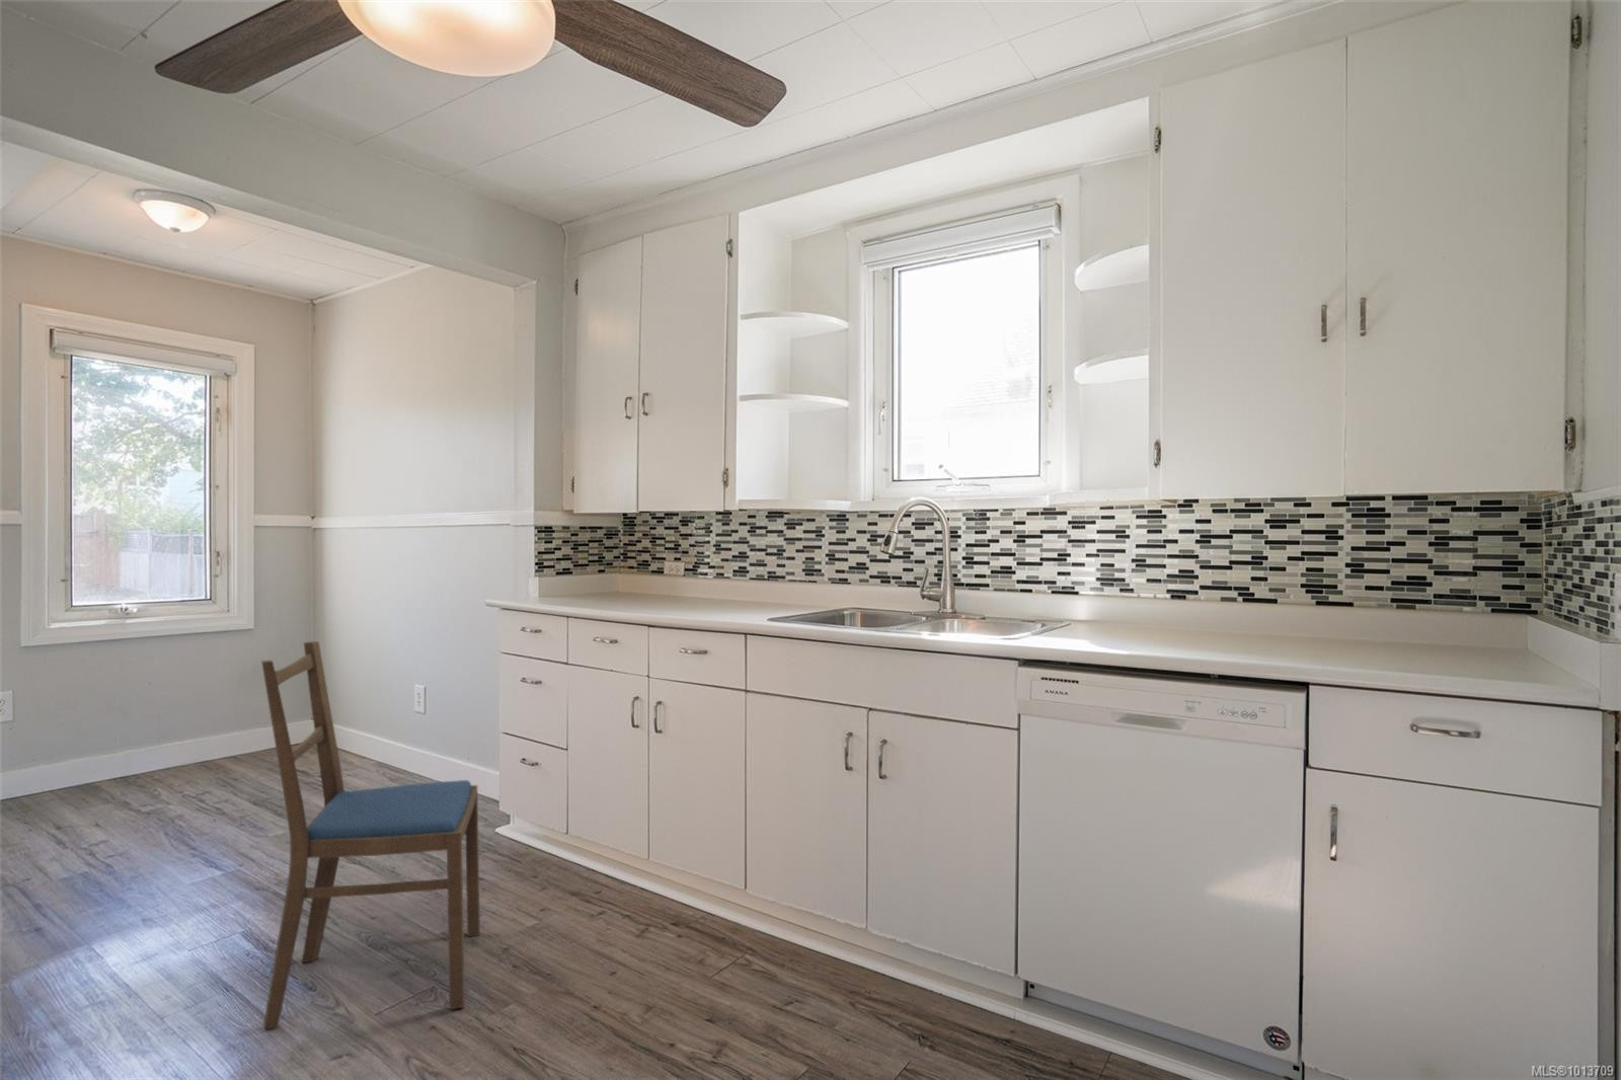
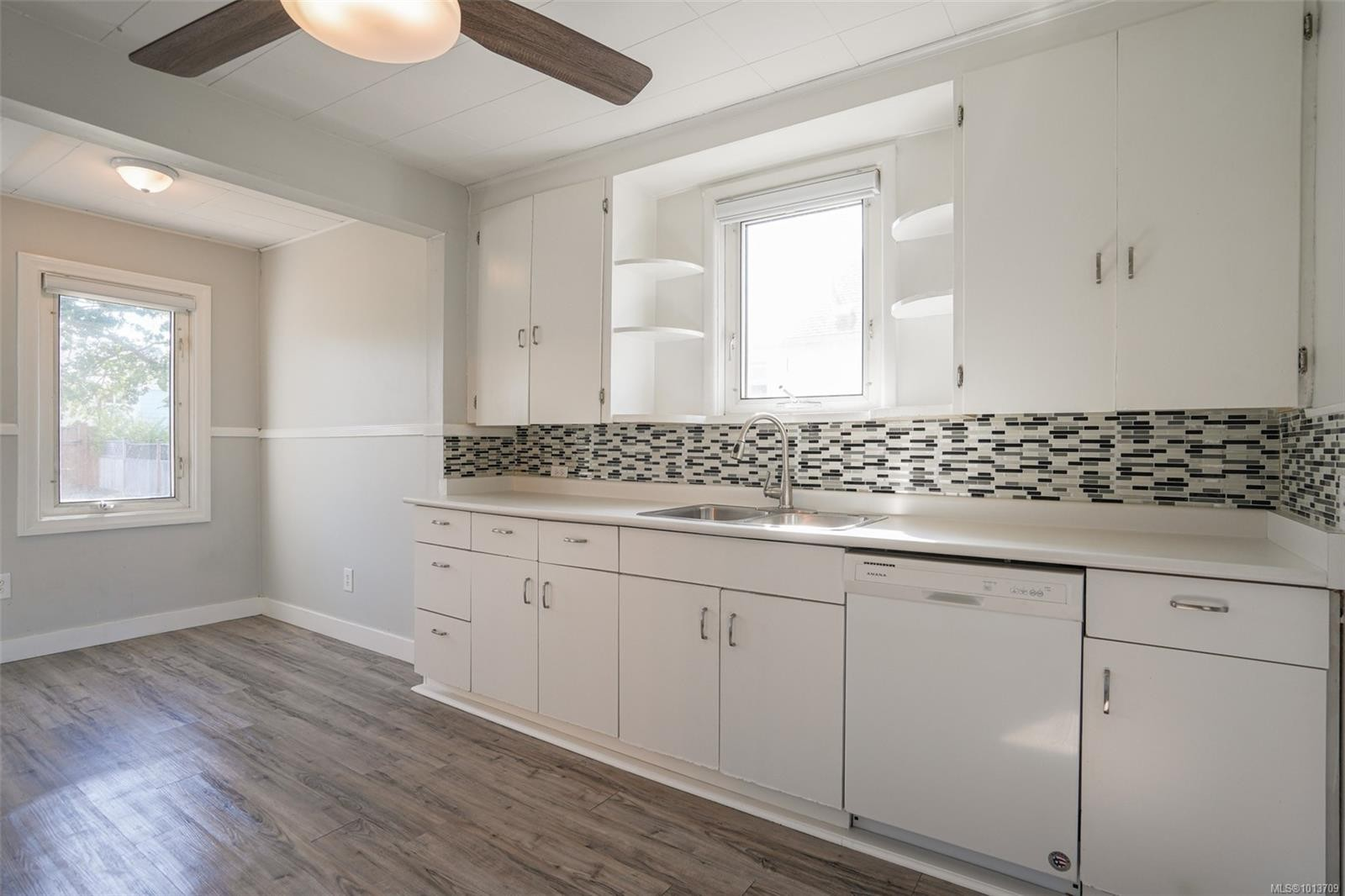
- dining chair (384, 812)
